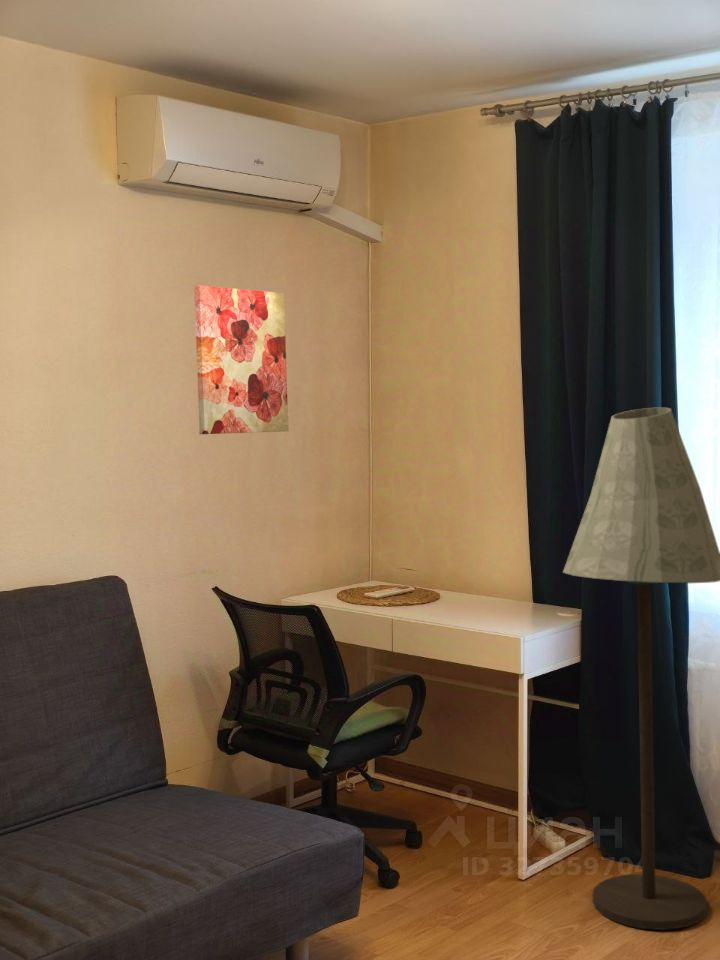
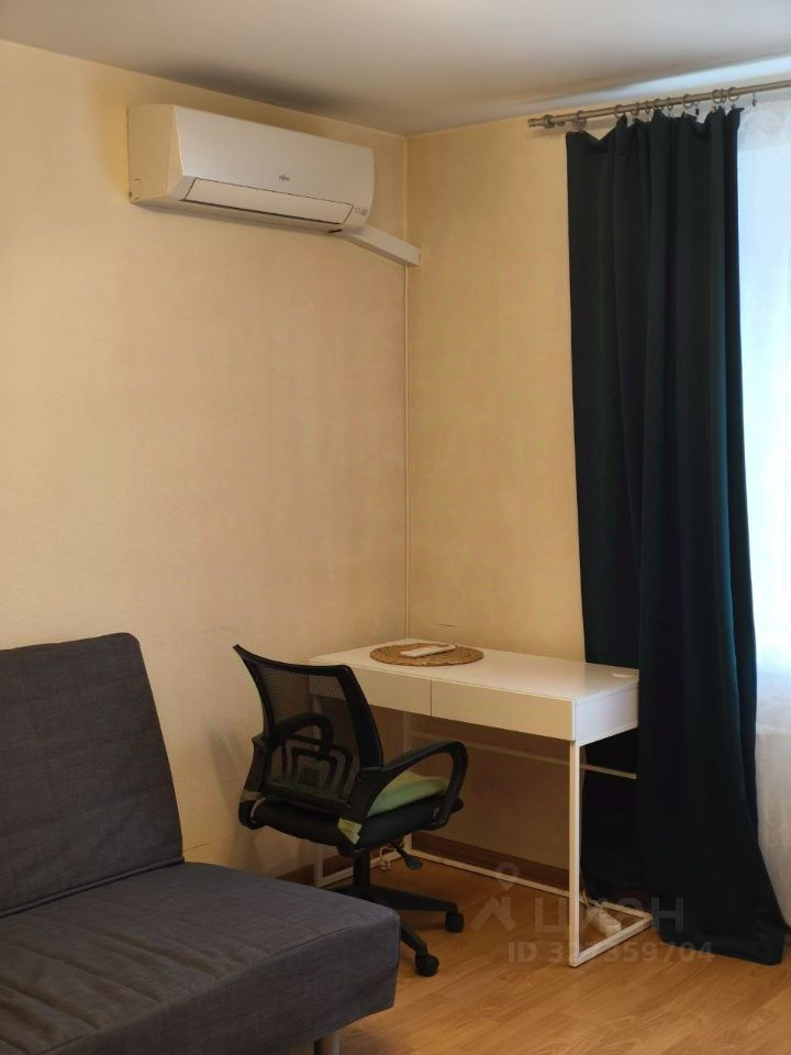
- wall art (243, 361)
- floor lamp (645, 659)
